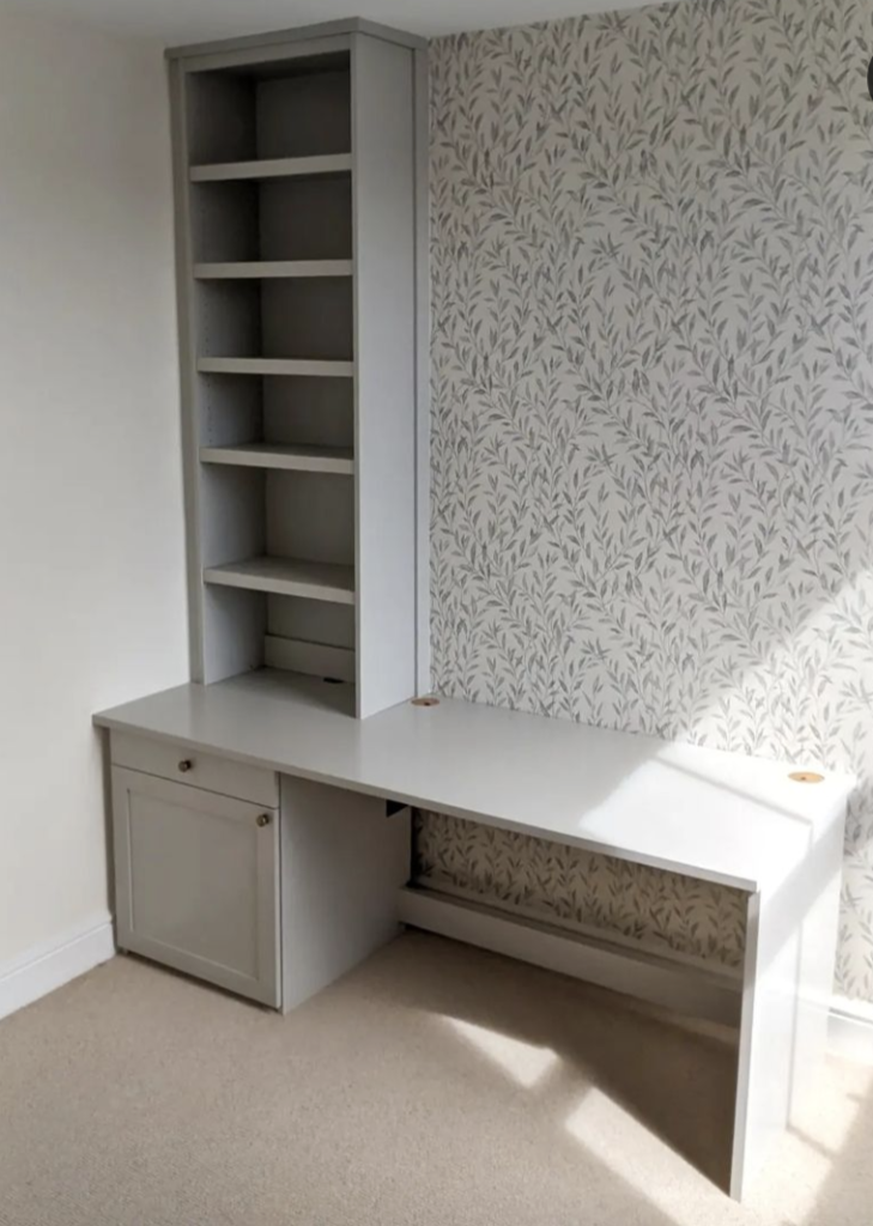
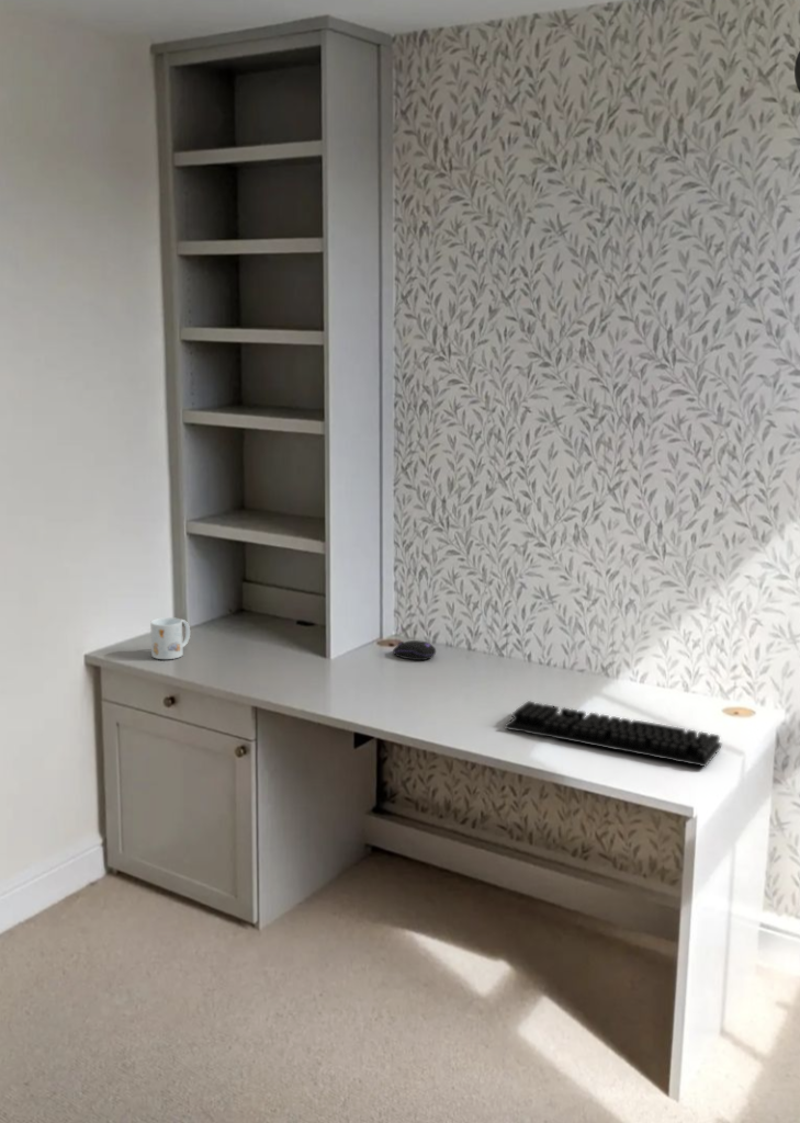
+ computer mouse (414, 648)
+ mug (172, 636)
+ keyboard (610, 731)
